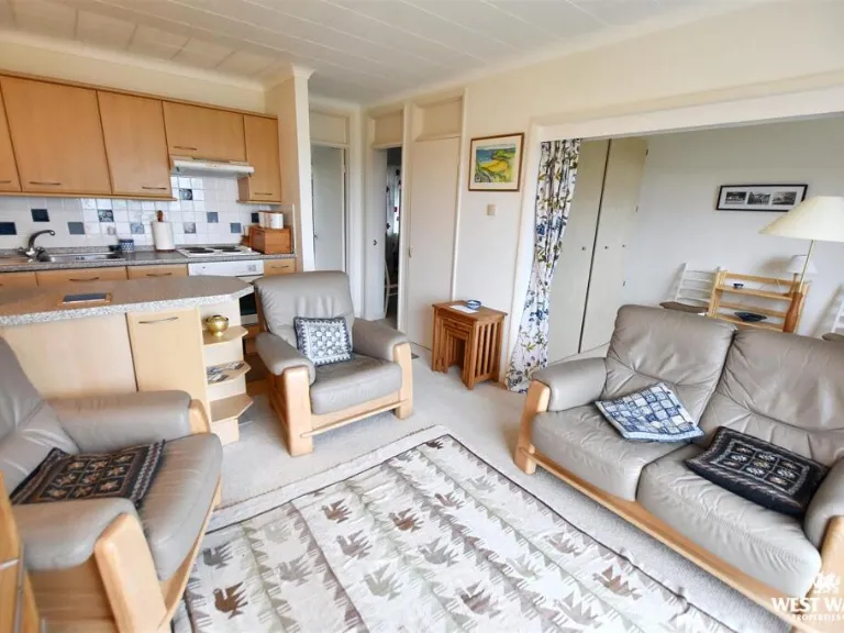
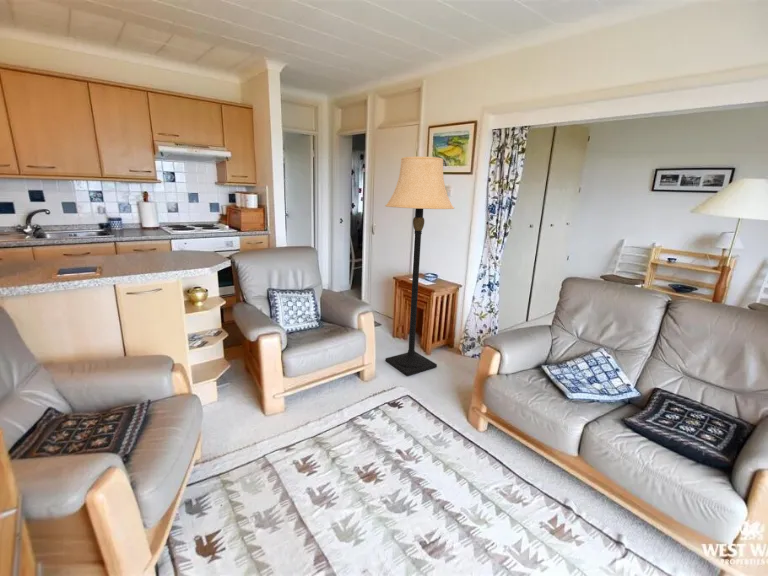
+ lamp (415, 268)
